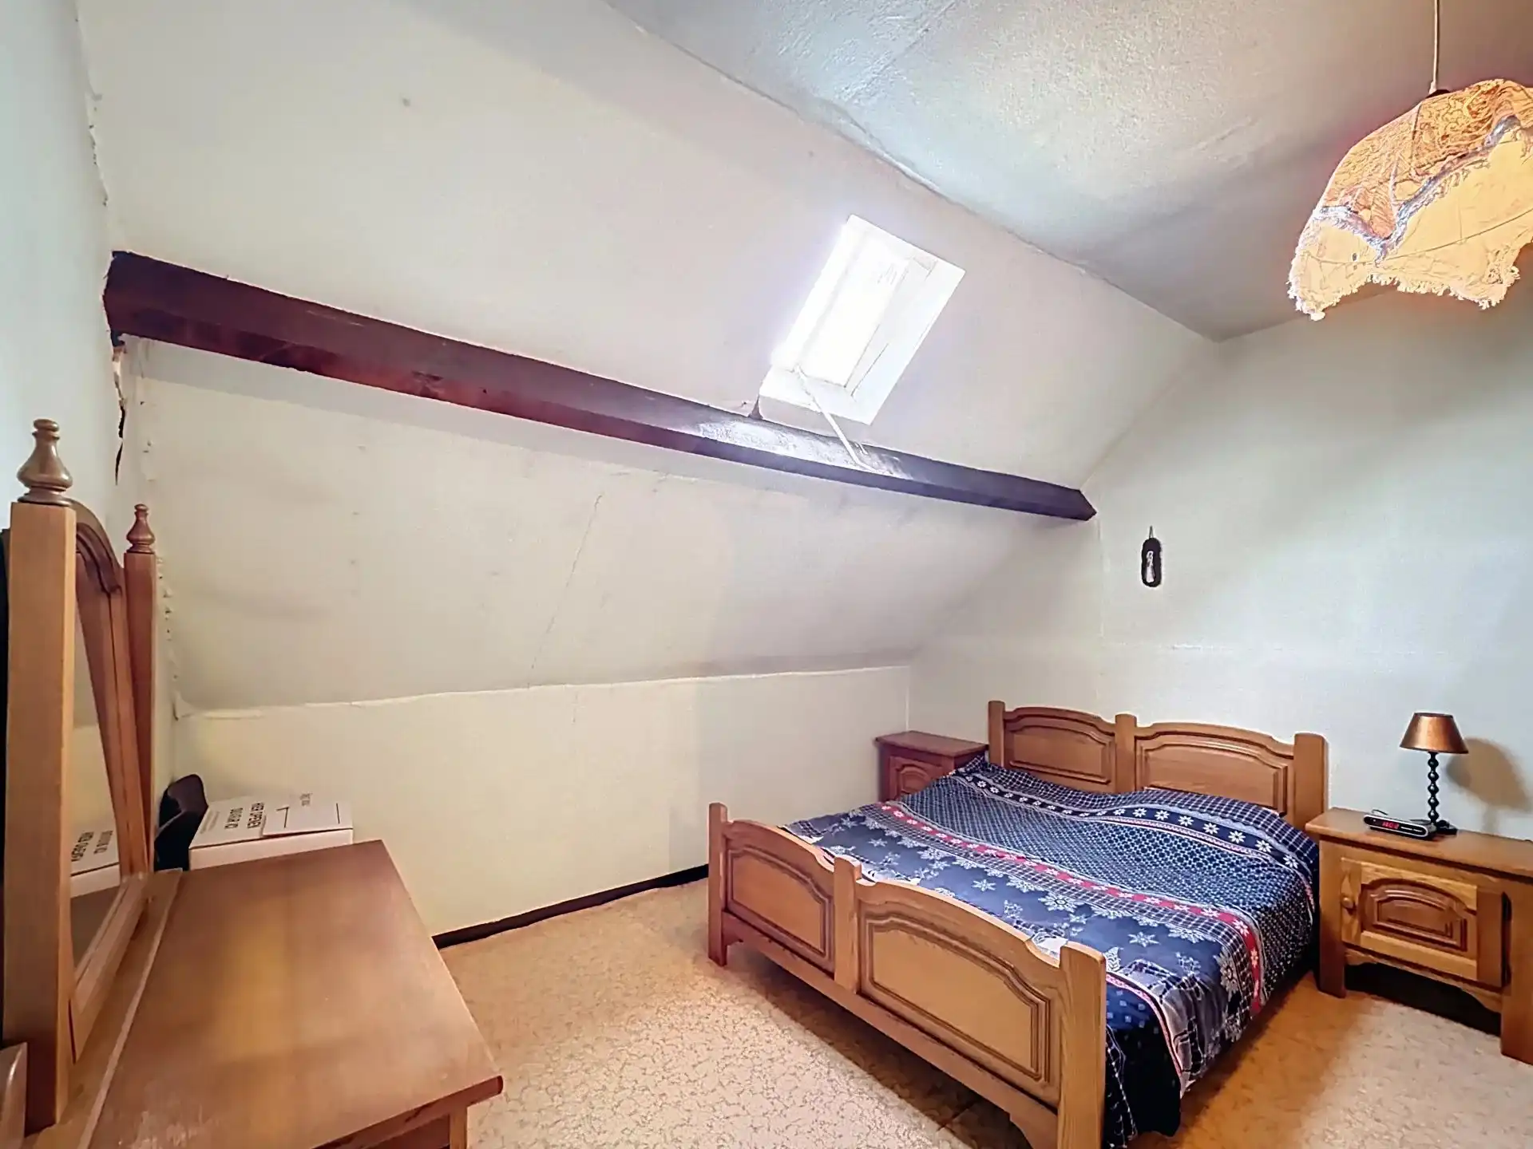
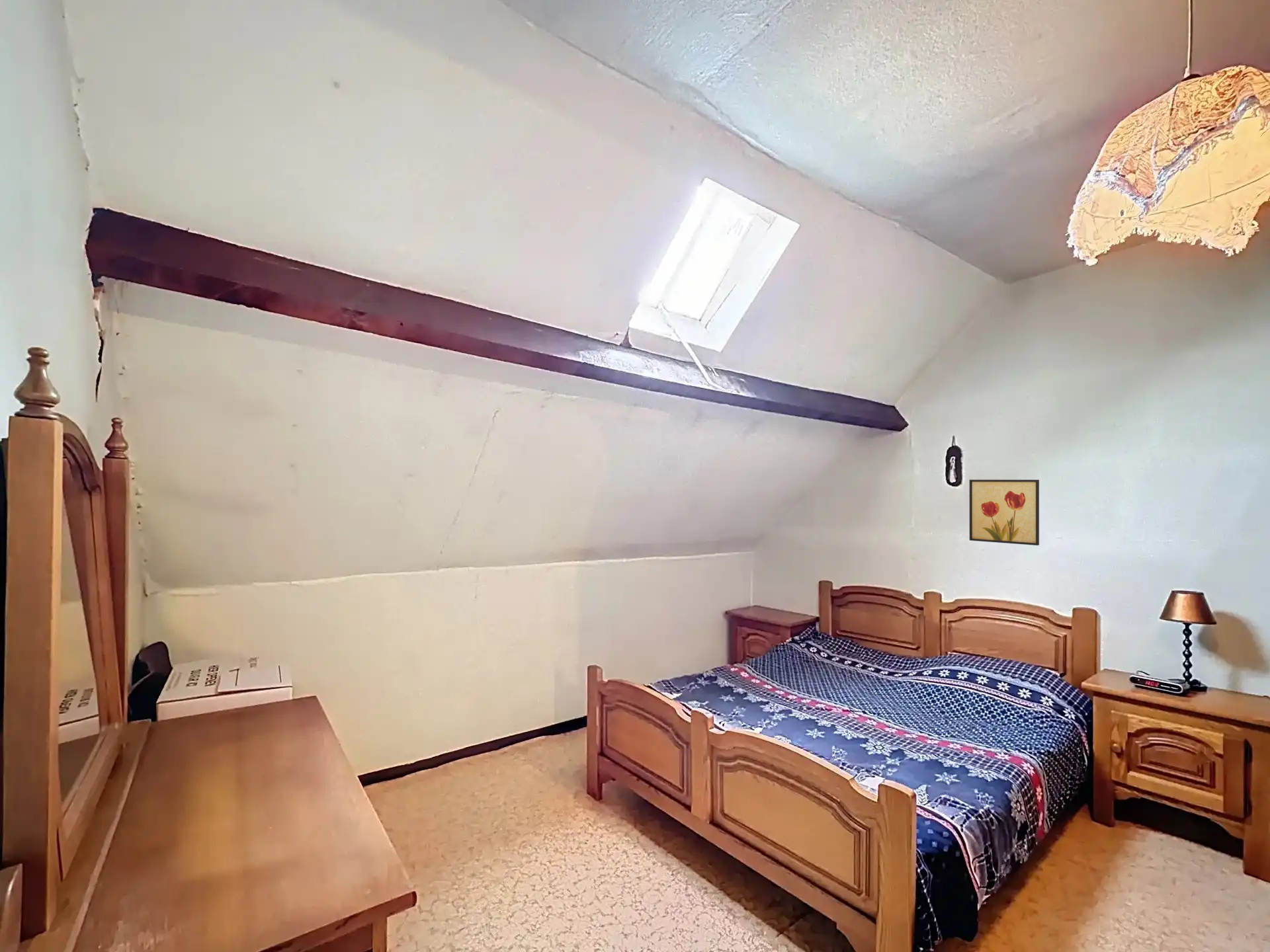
+ wall art (1003, 511)
